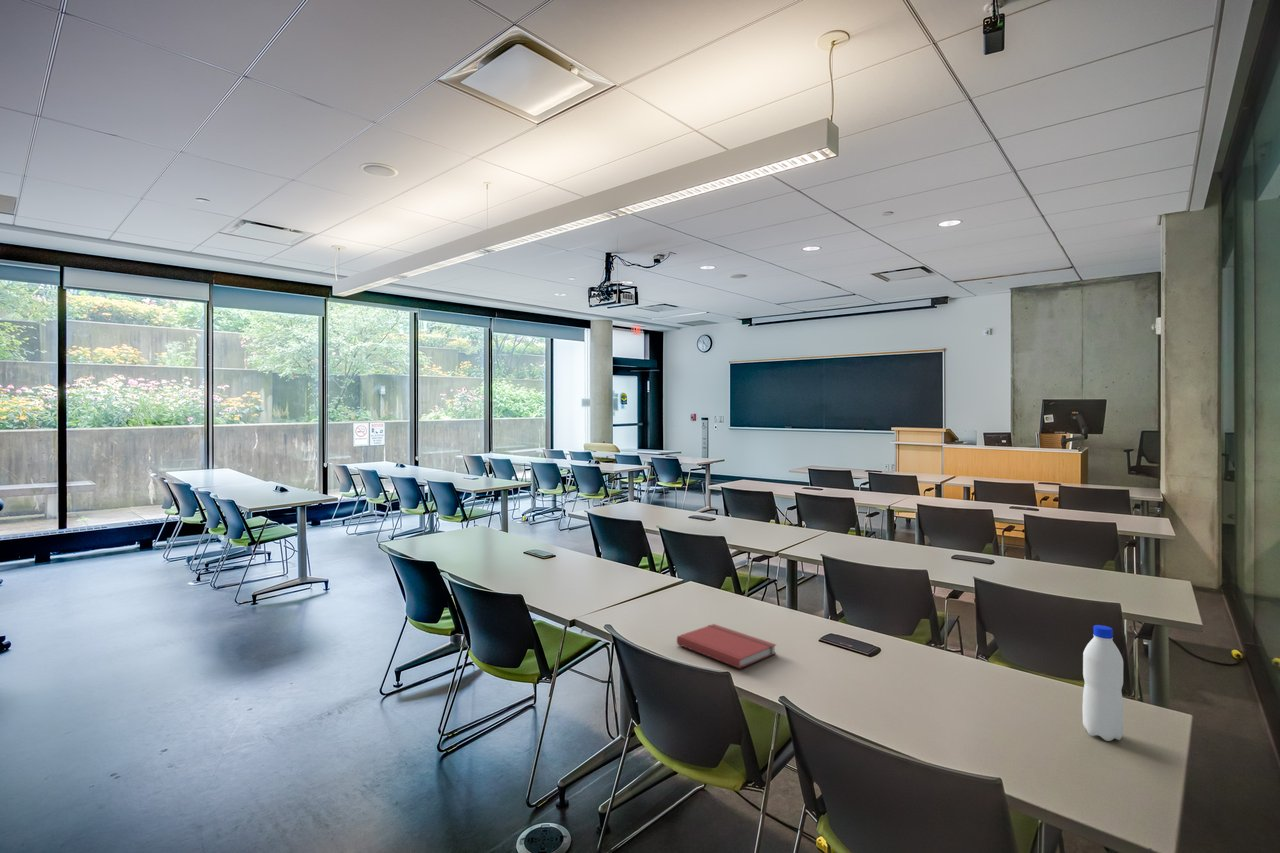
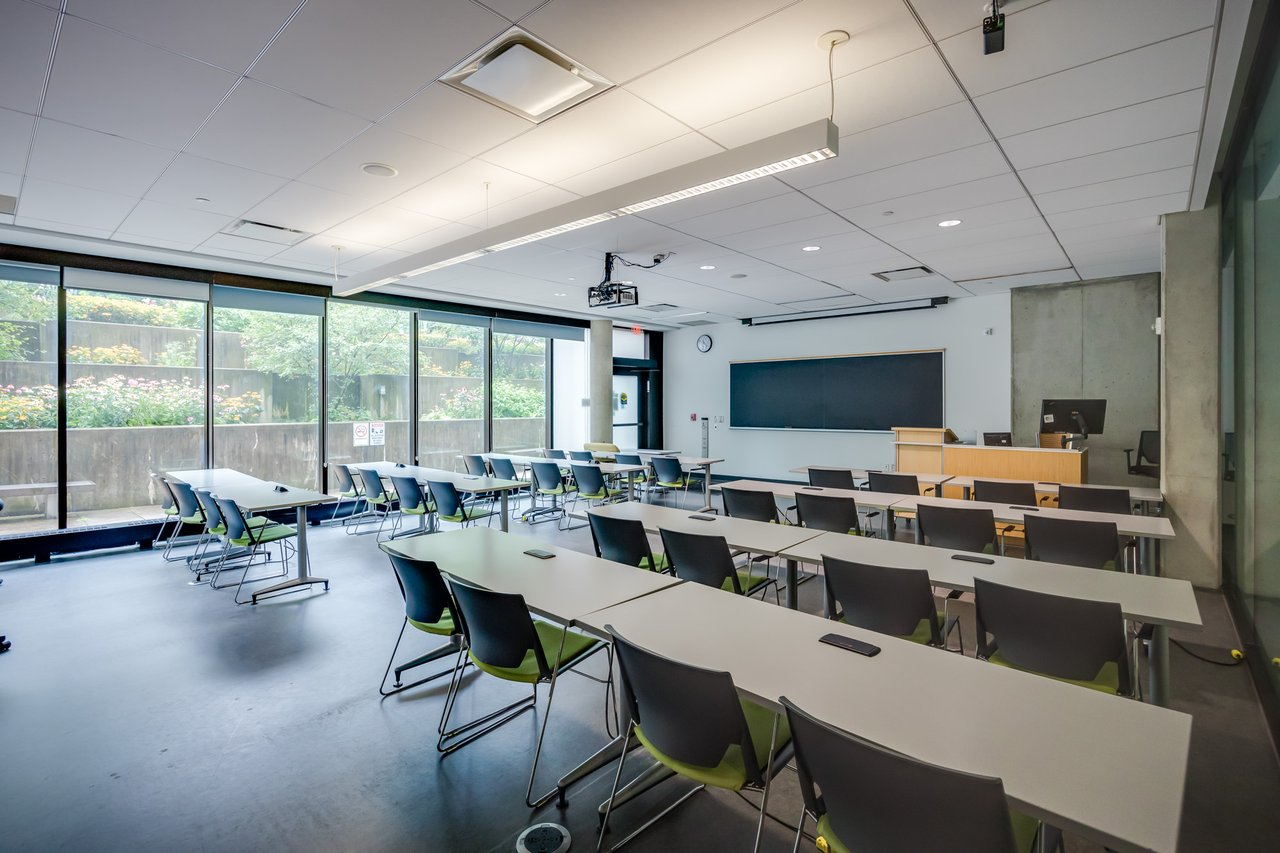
- water bottle (1102, 680)
- book (725, 644)
